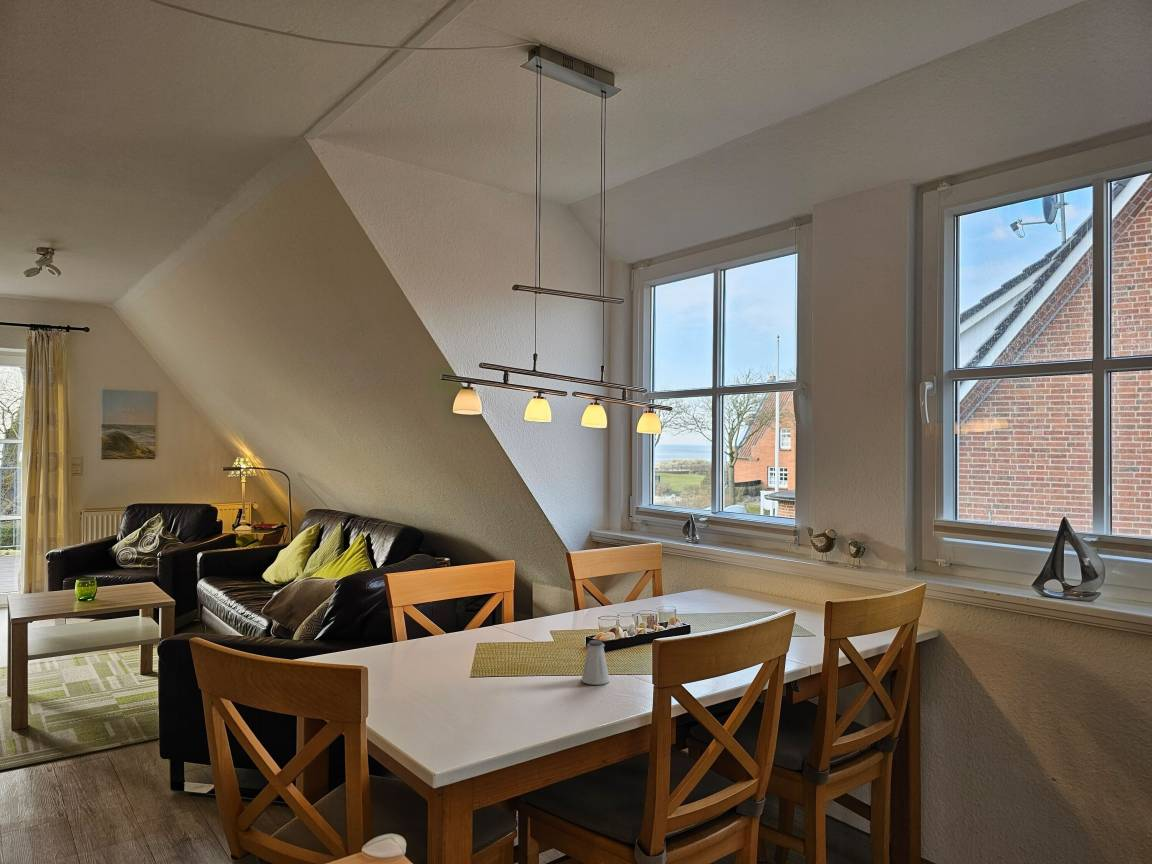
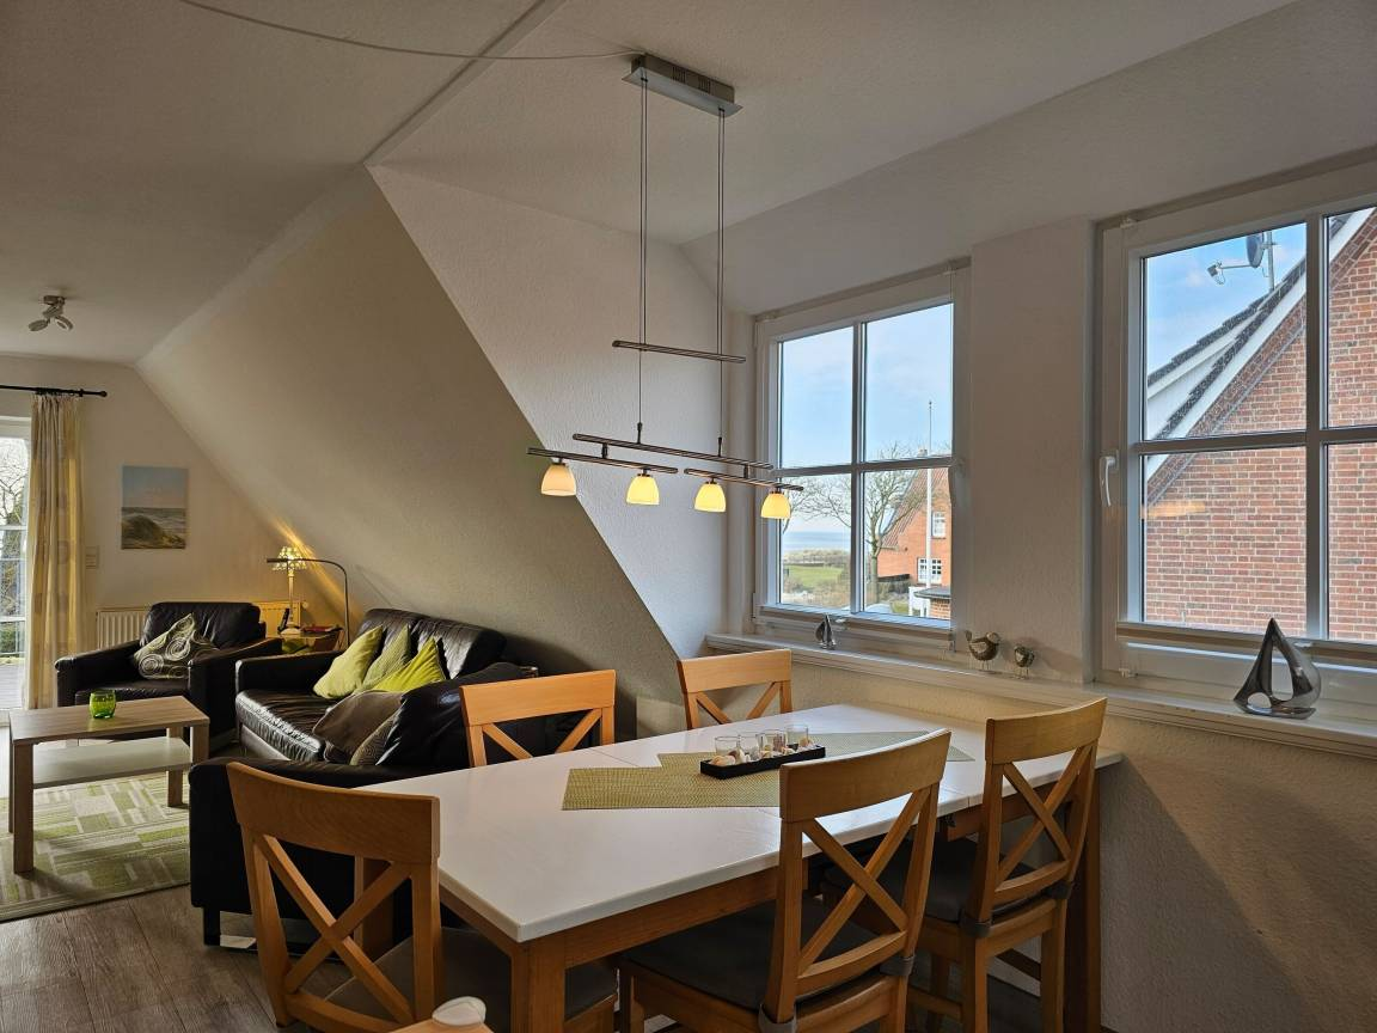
- saltshaker (595, 661)
